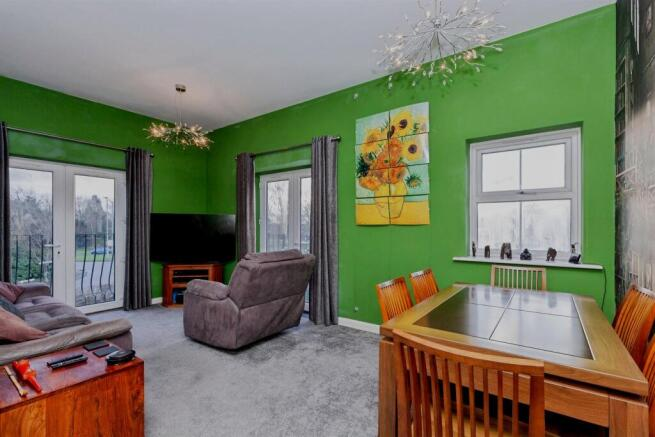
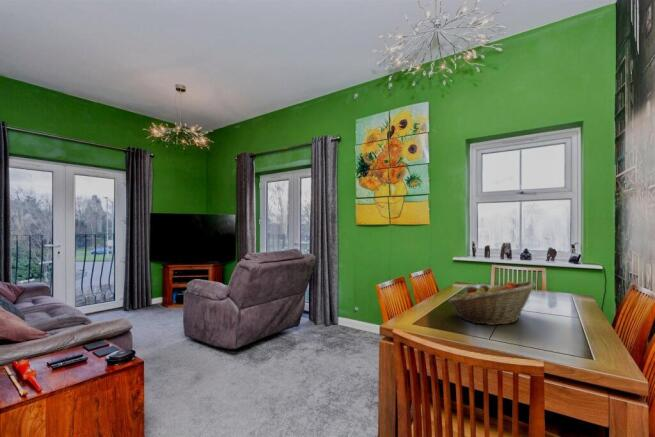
+ fruit basket (491, 298)
